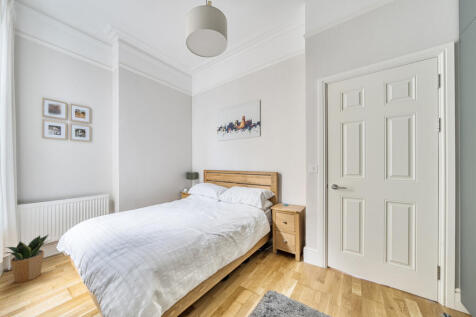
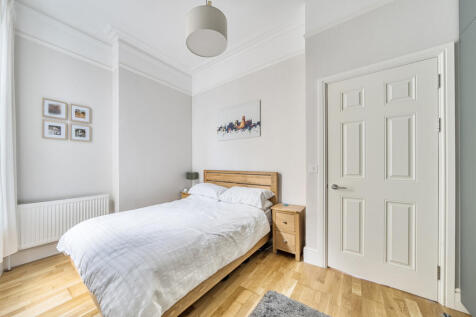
- potted plant (31, 257)
